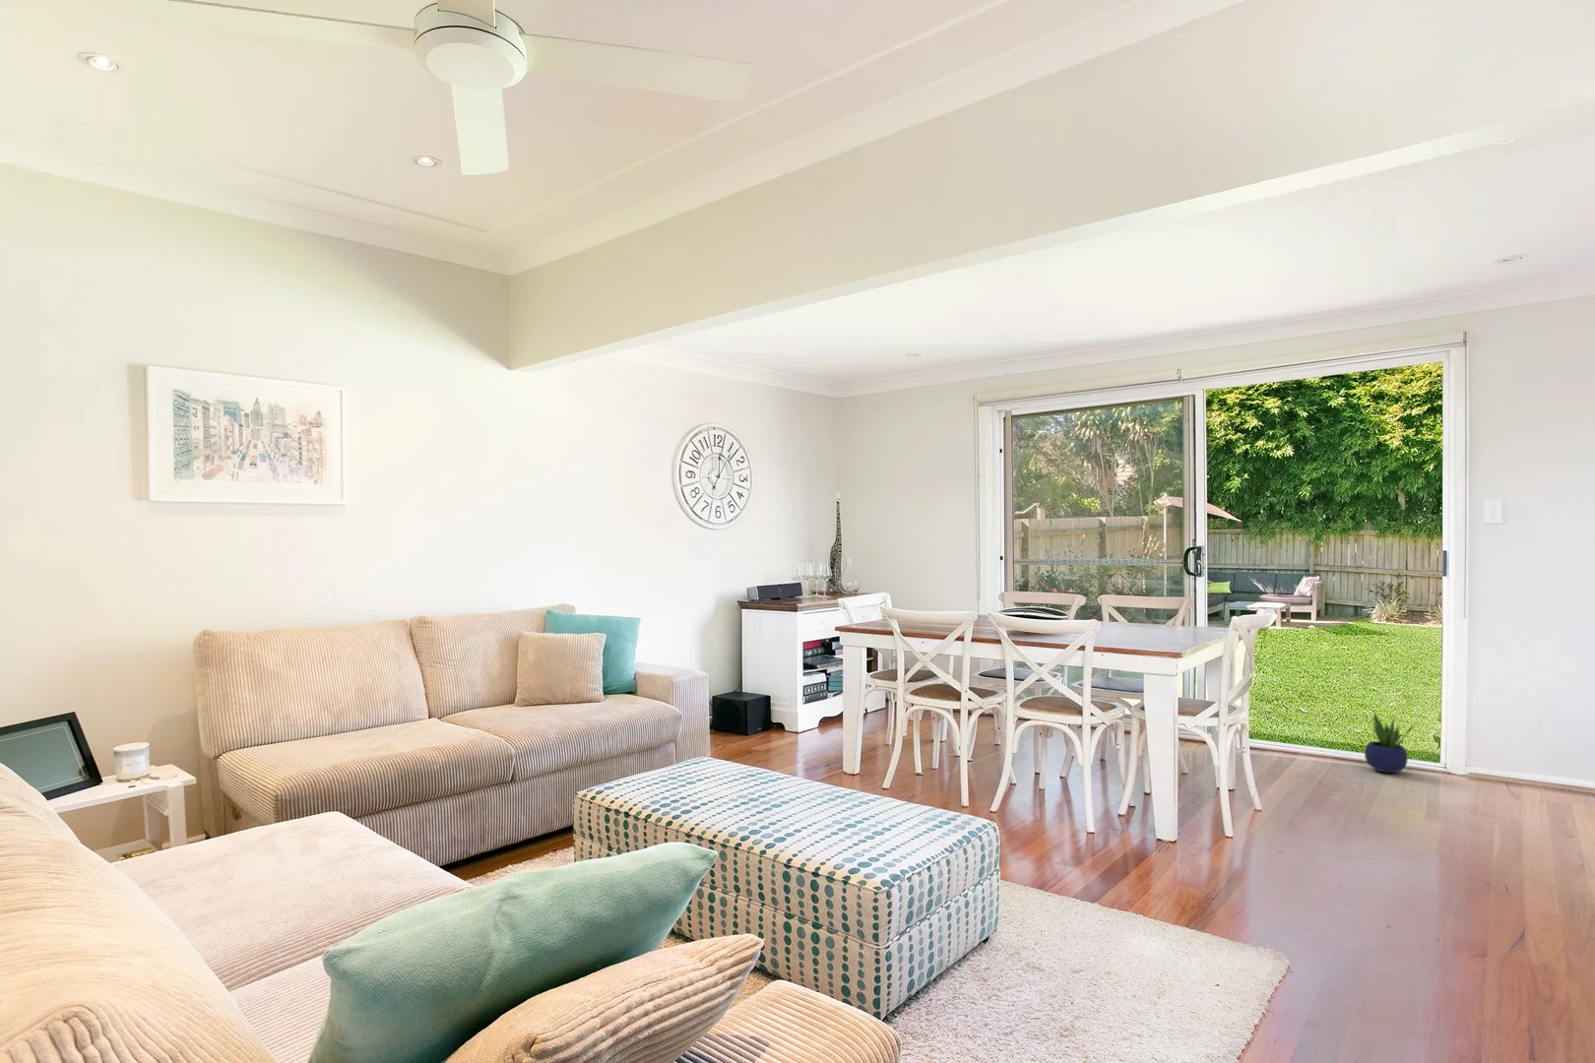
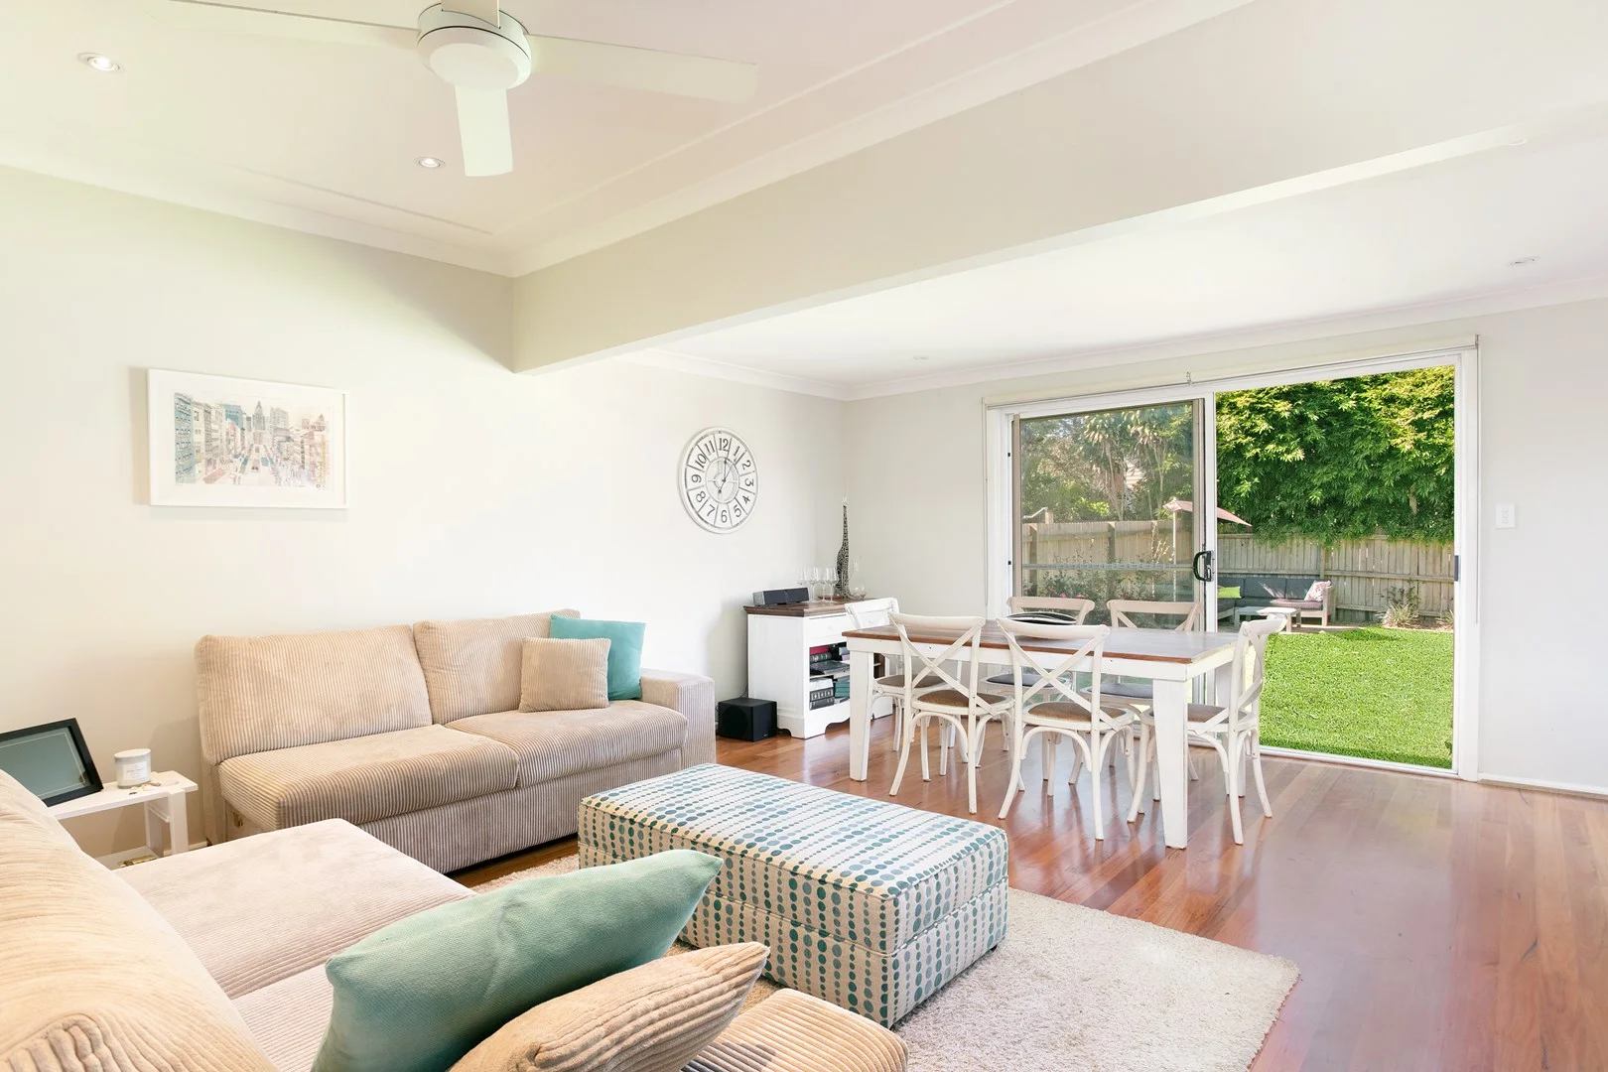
- potted plant (1390, 741)
